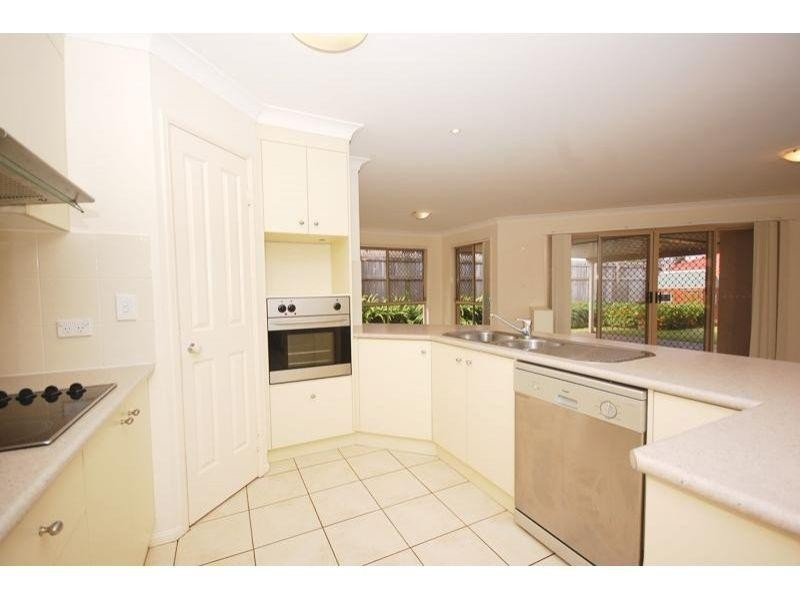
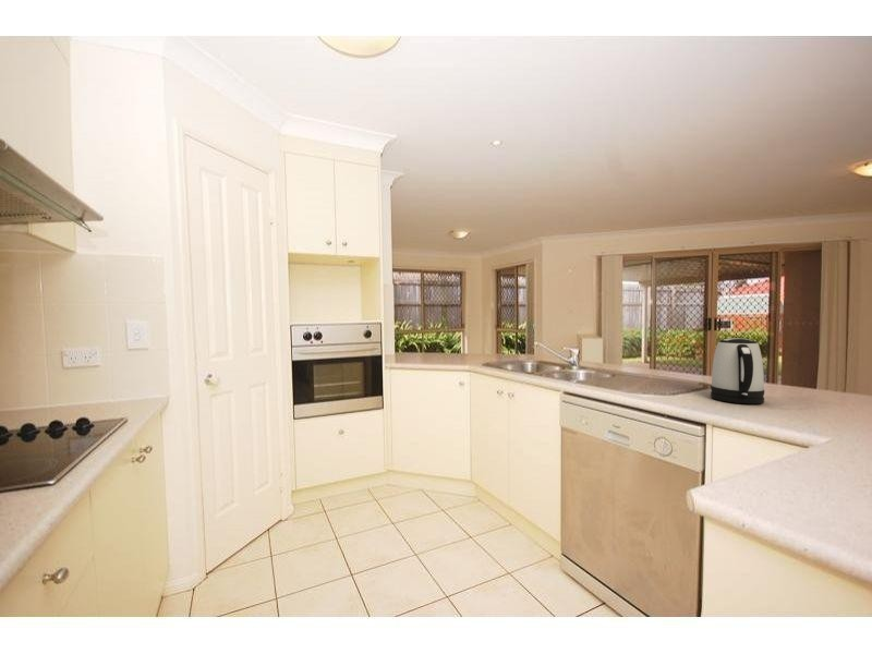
+ kettle (738, 370)
